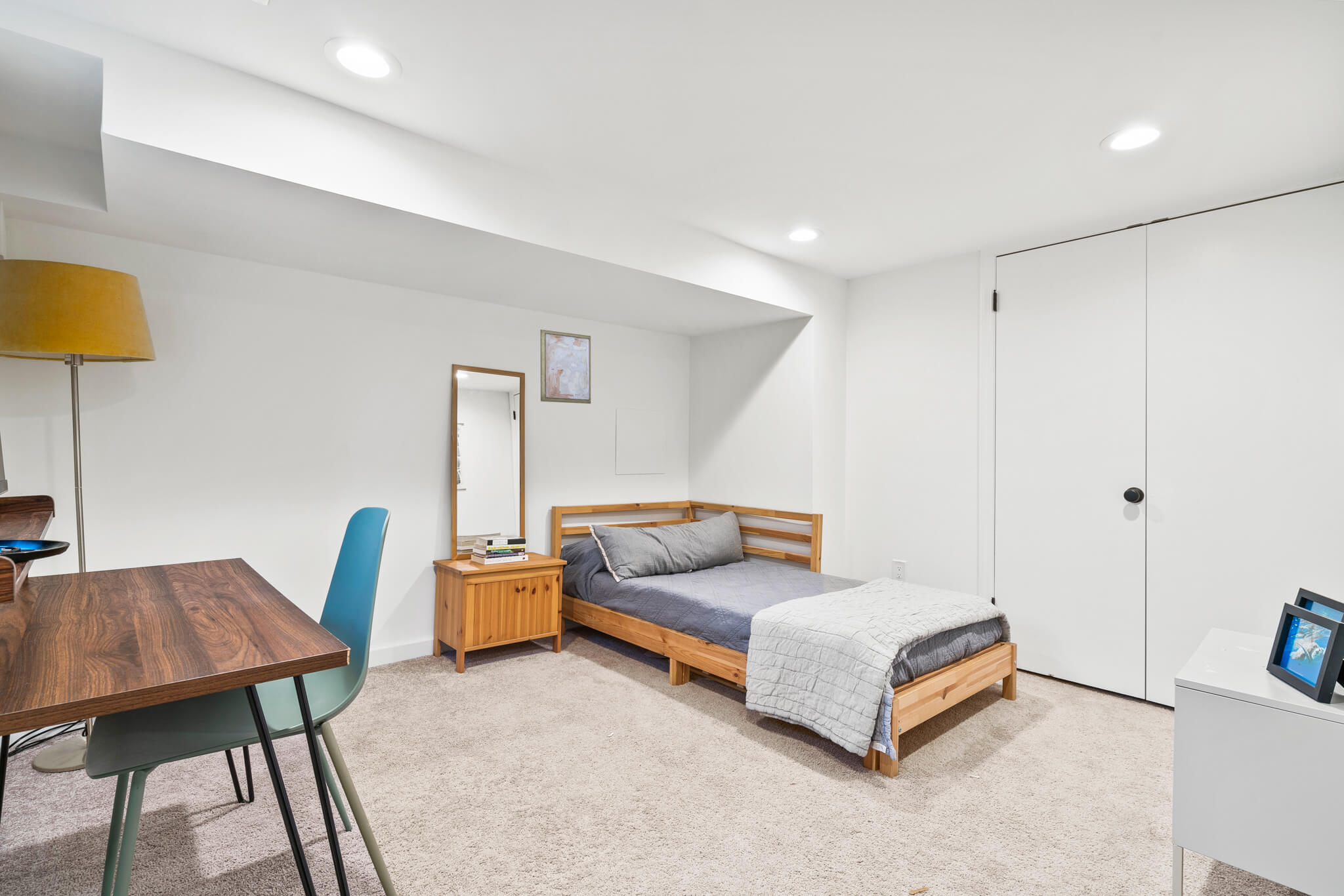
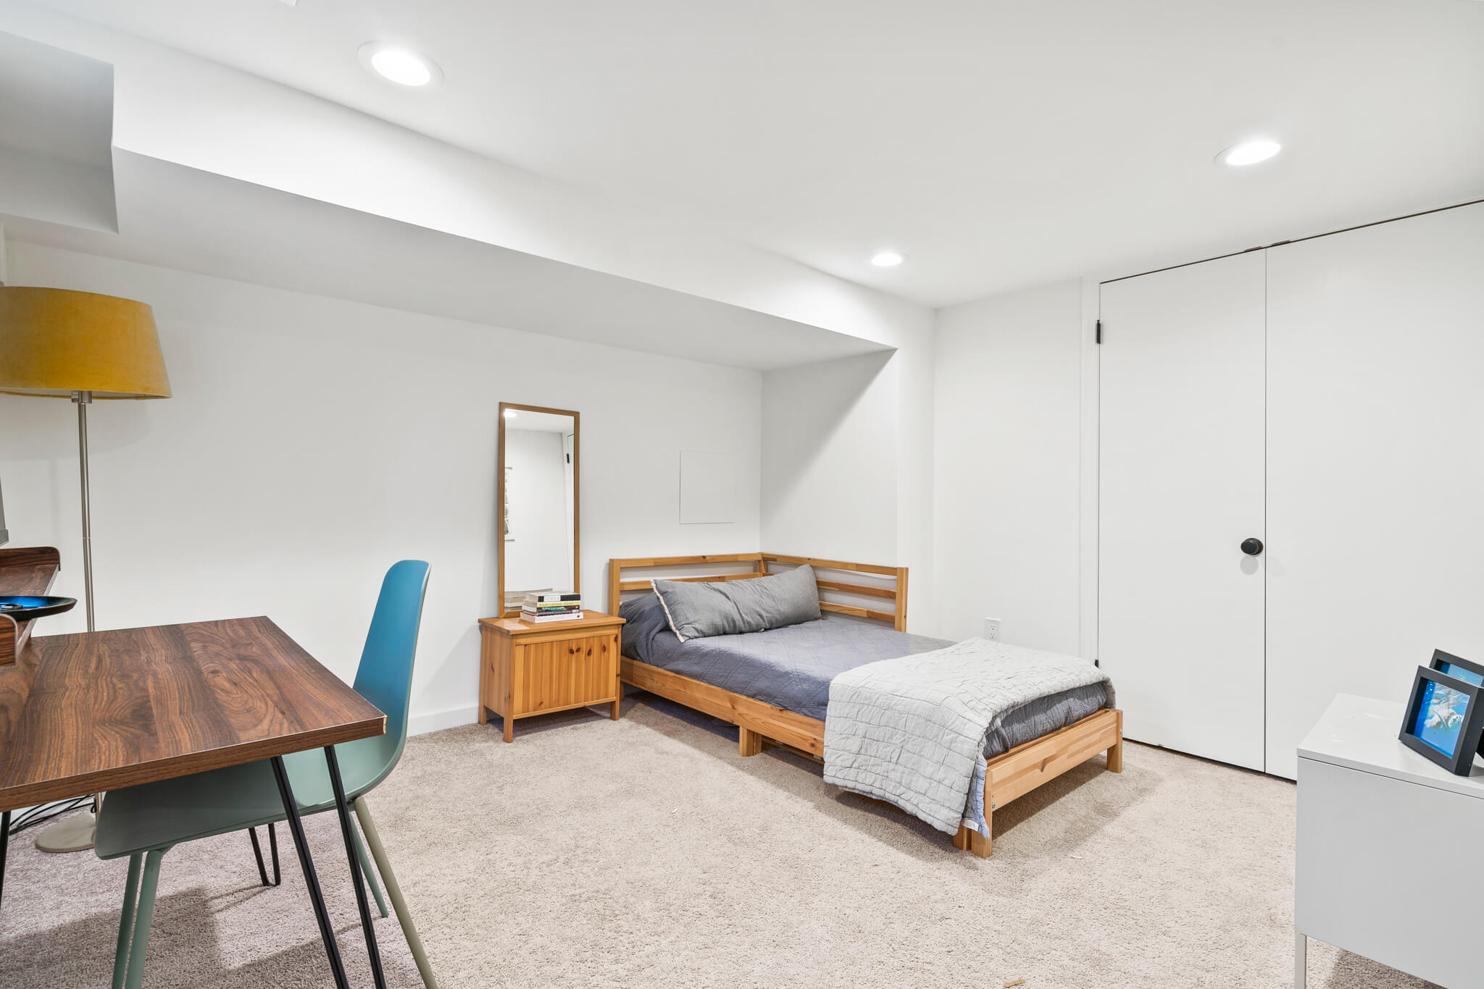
- wall art (567, 367)
